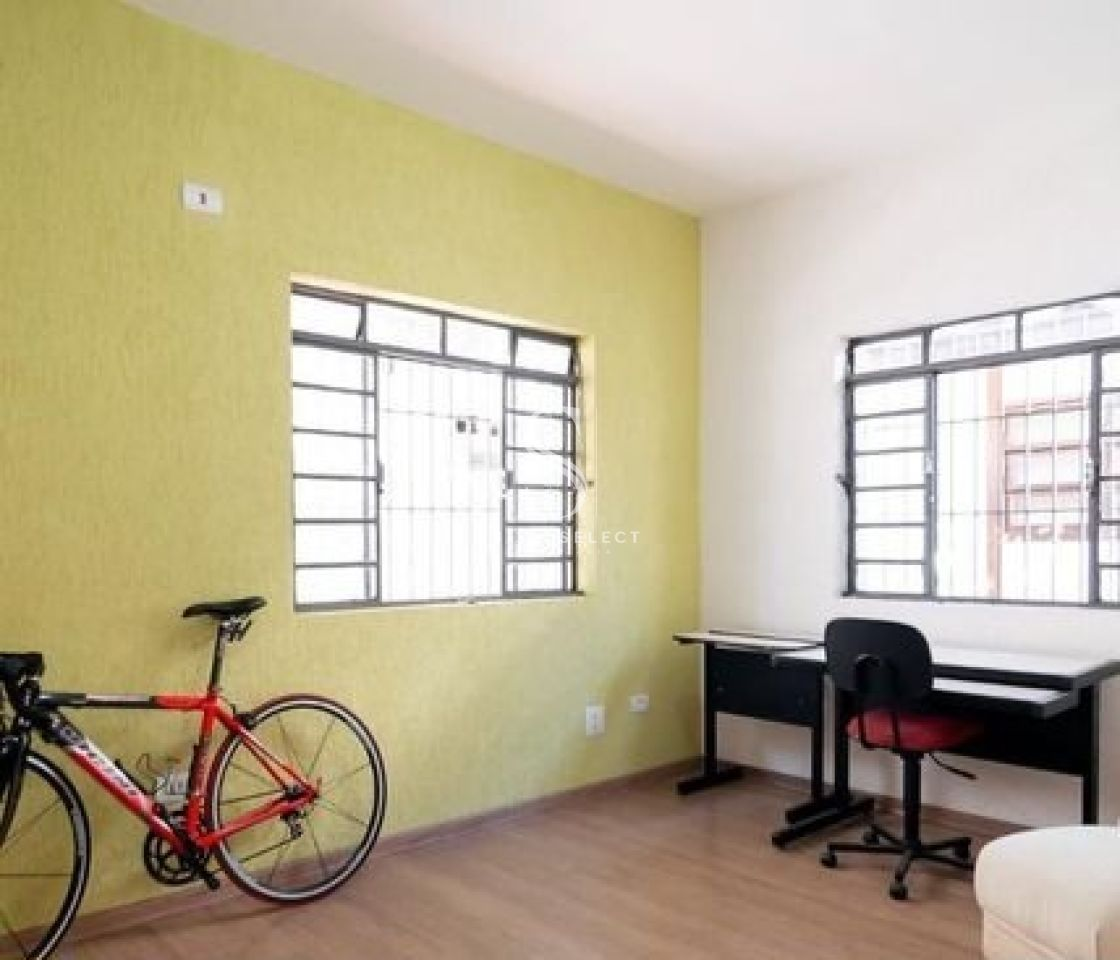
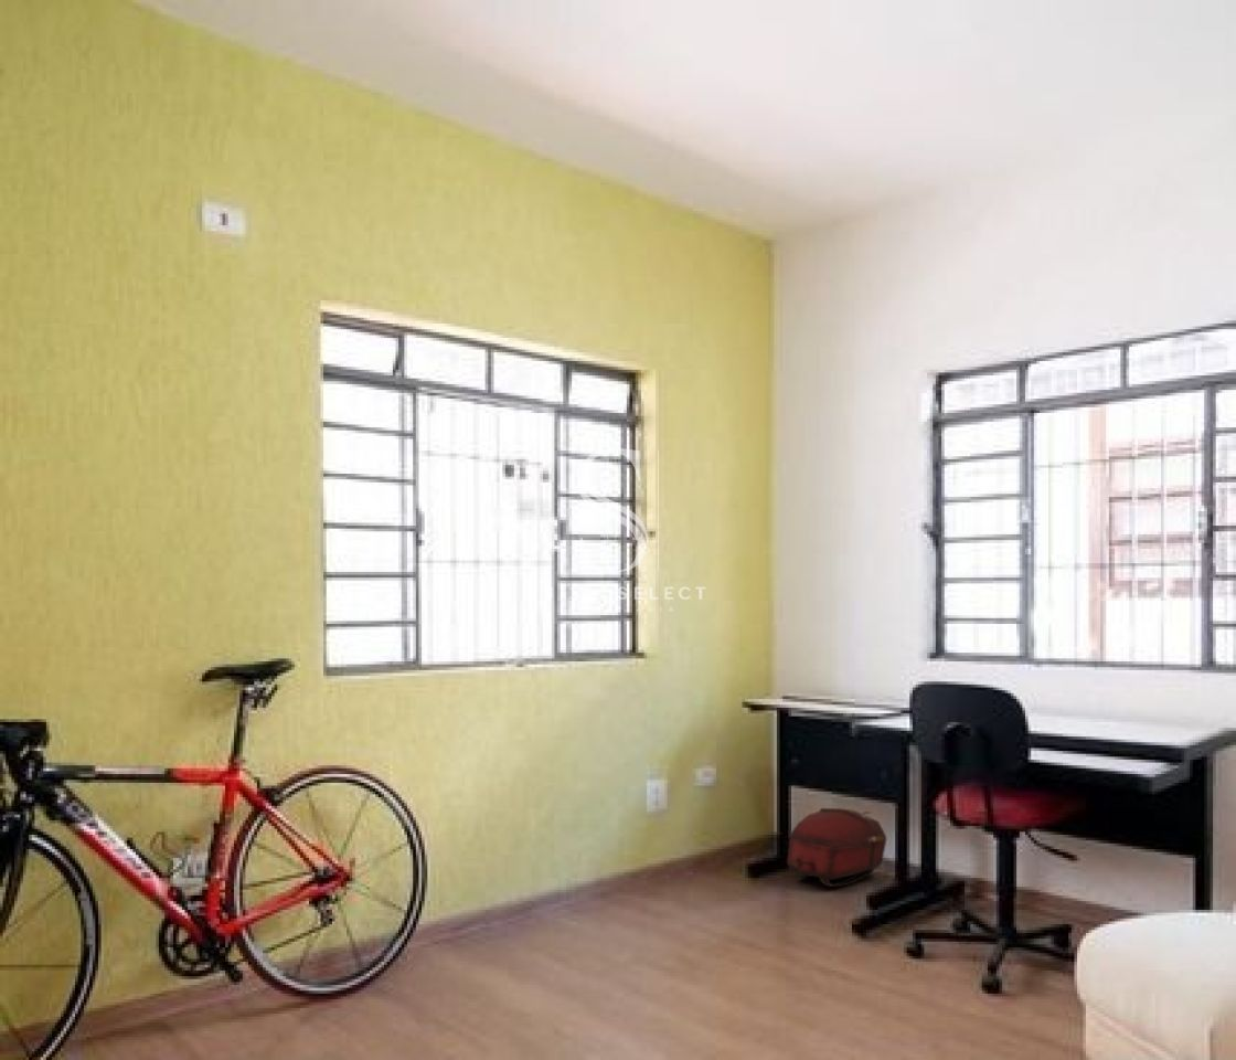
+ backpack (830, 846)
